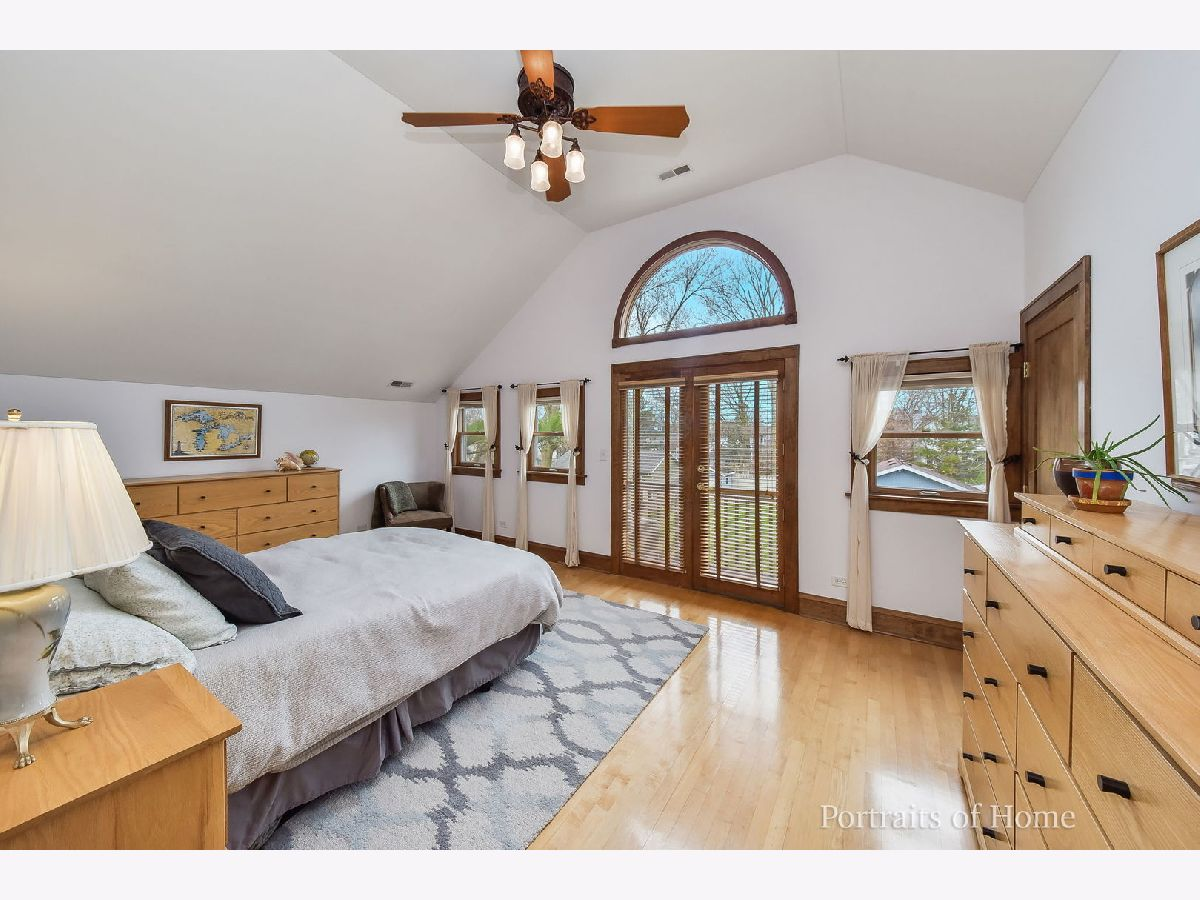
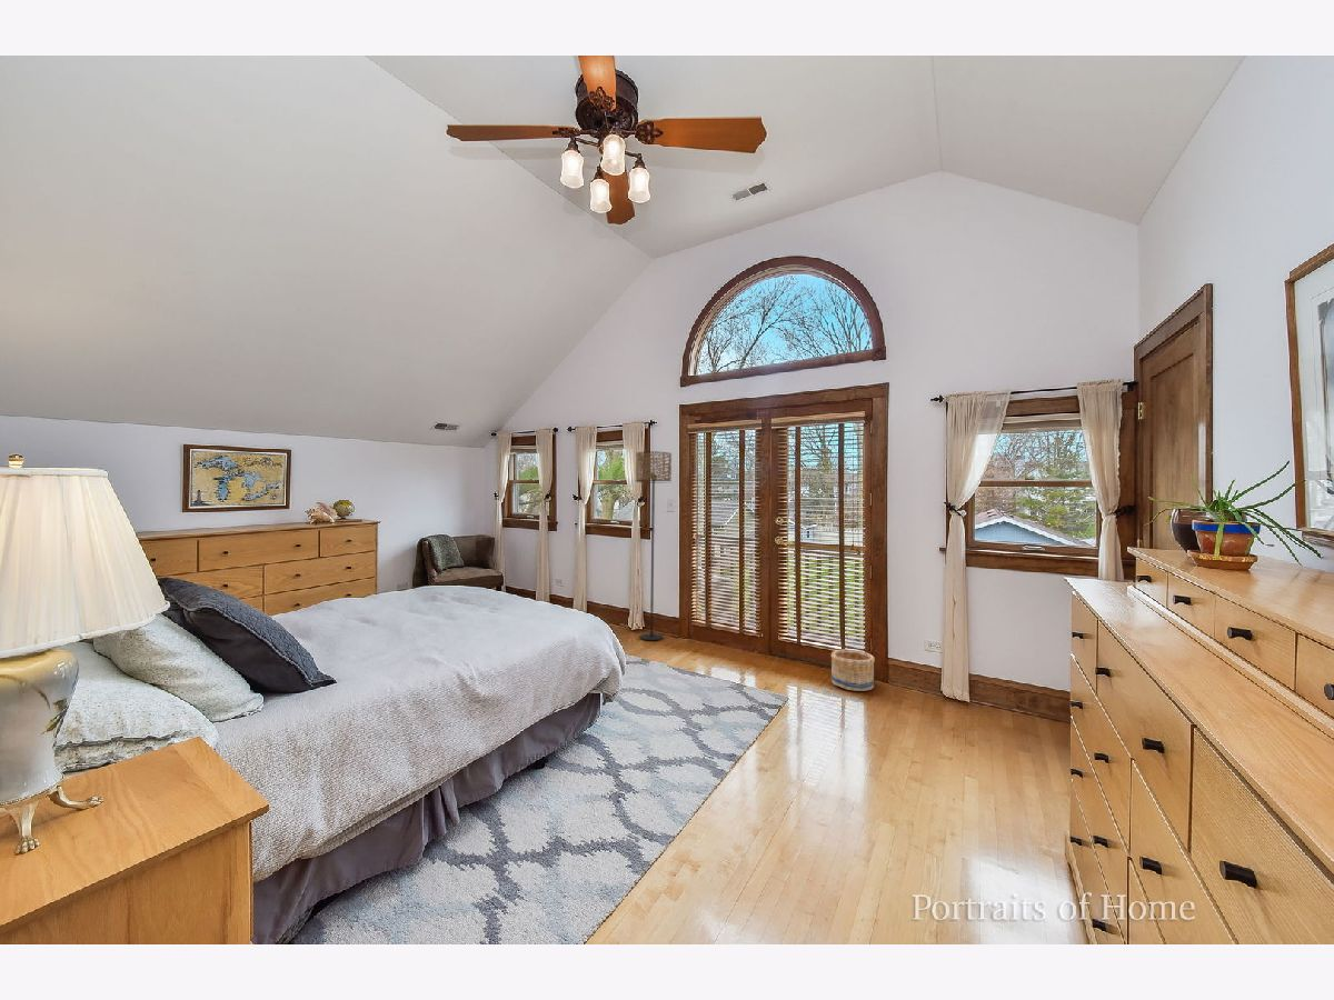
+ floor lamp (653, 544)
+ basket (852, 669)
